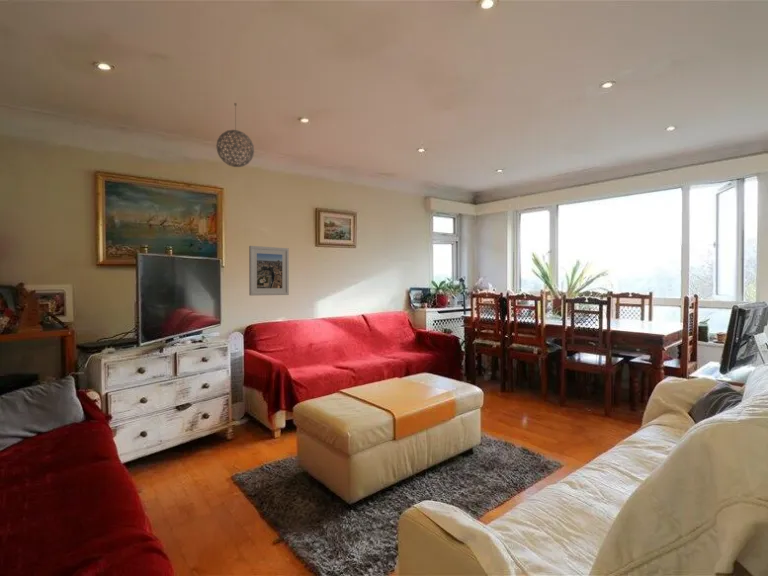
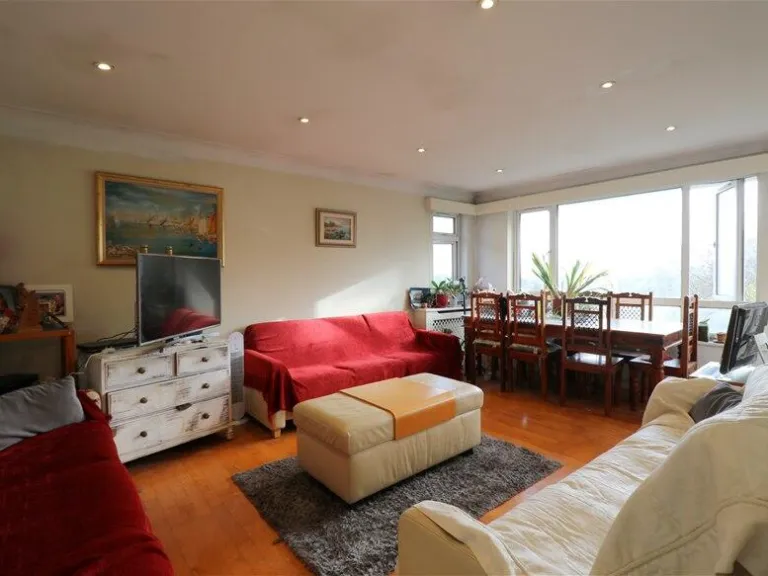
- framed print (269, 271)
- pendant light (235, 135)
